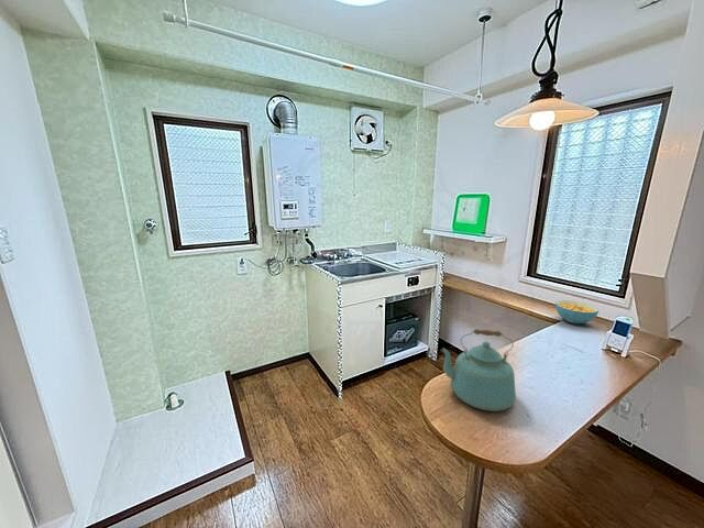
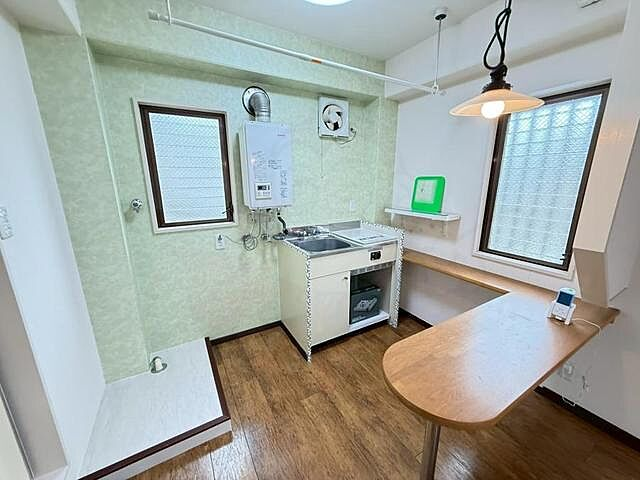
- cereal bowl (574, 314)
- kettle (477, 362)
